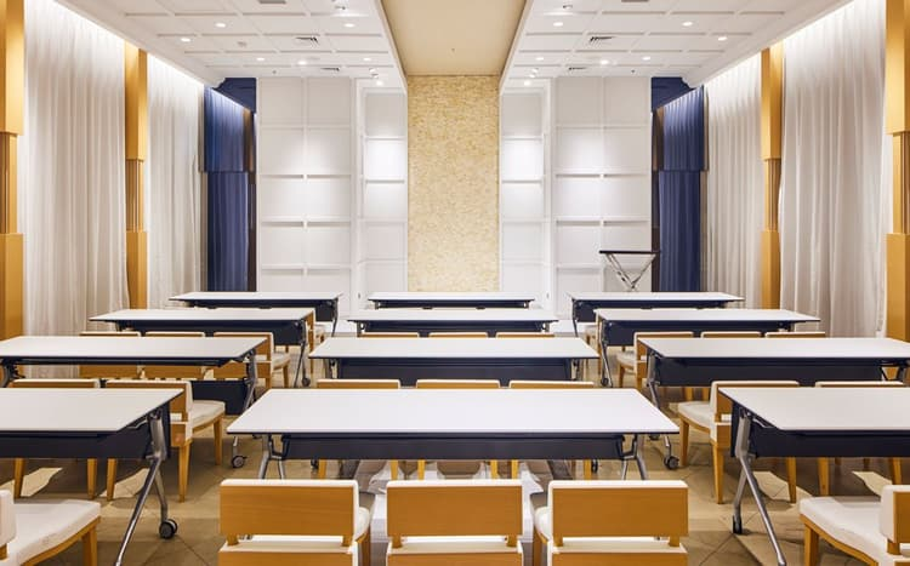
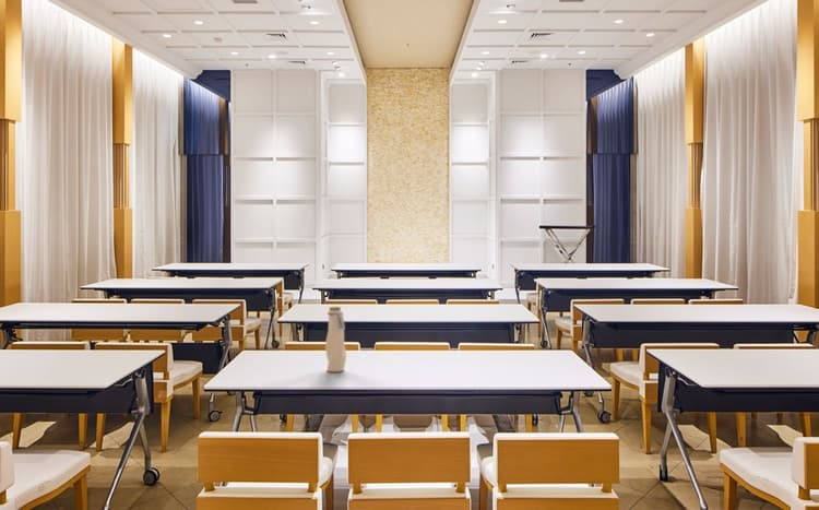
+ water bottle (336, 339)
